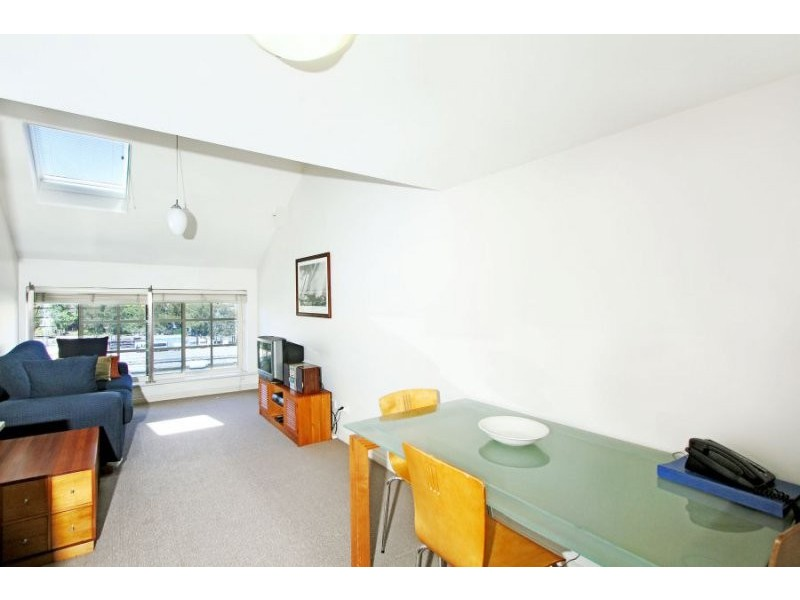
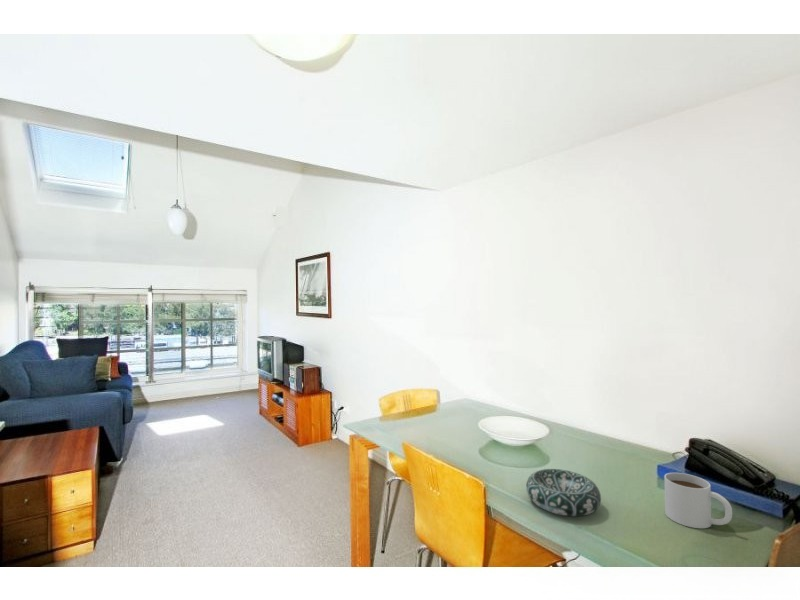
+ mug (697, 502)
+ decorative bowl (562, 491)
